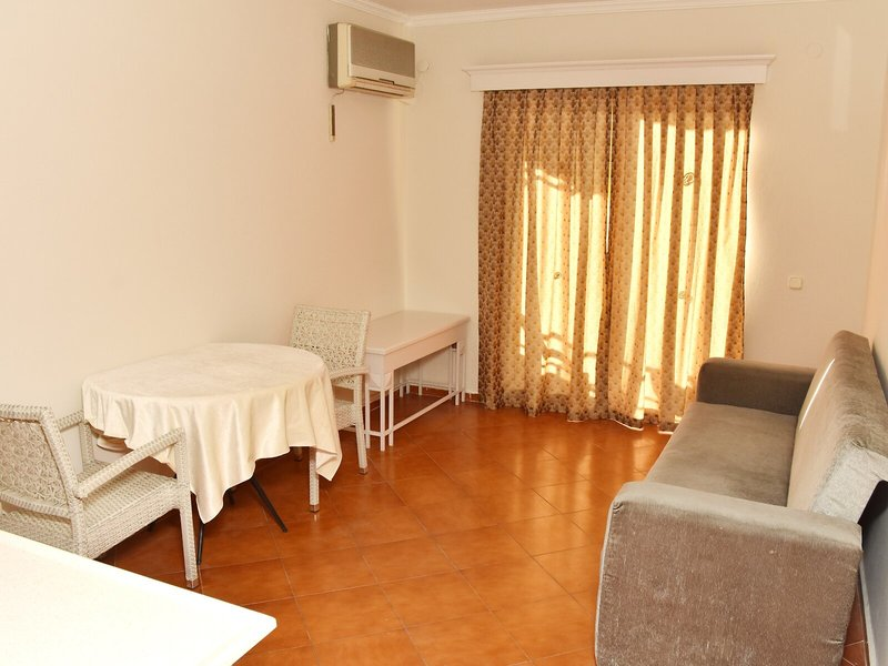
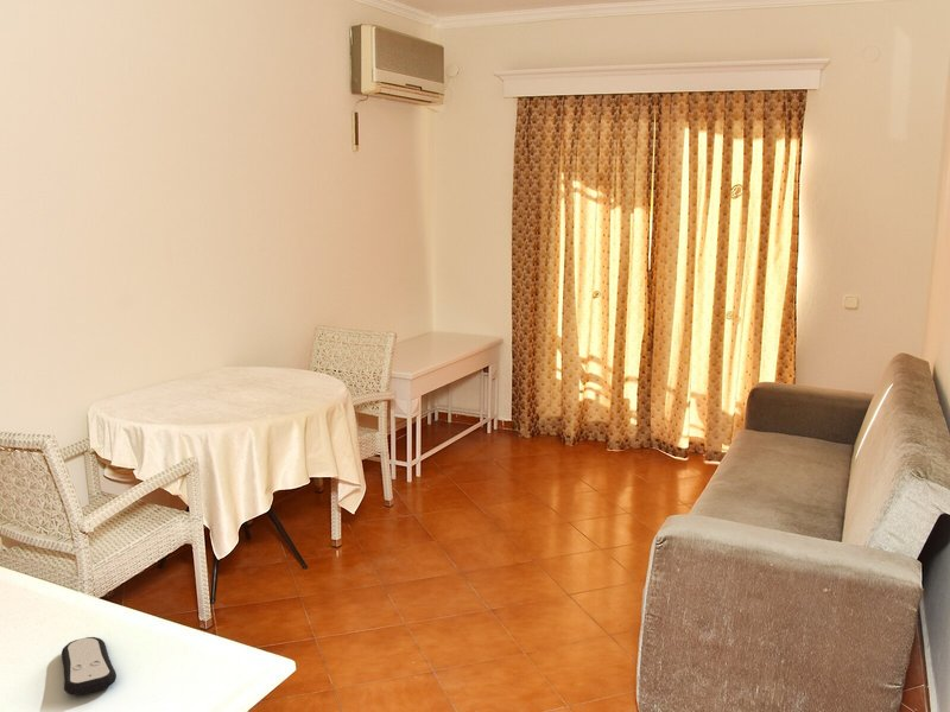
+ remote control (87, 663)
